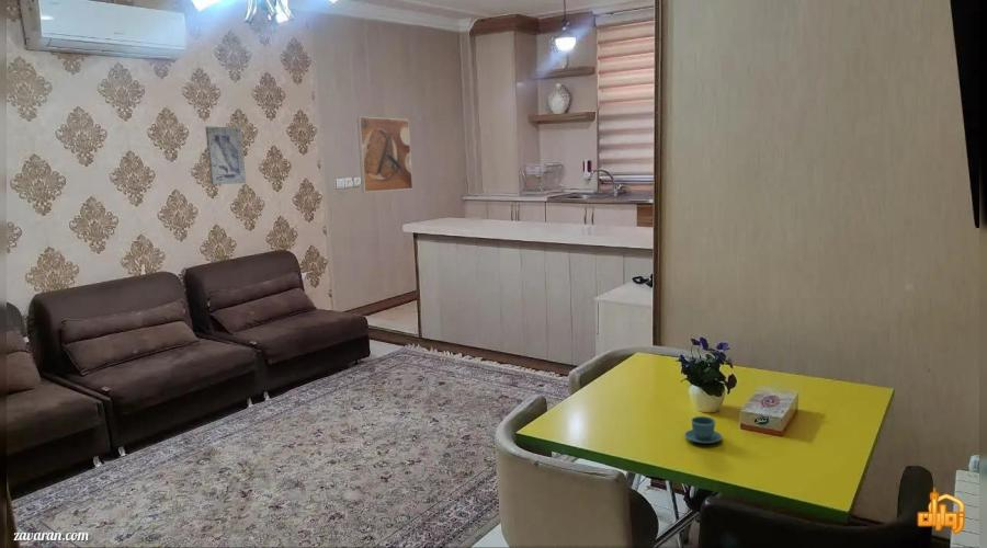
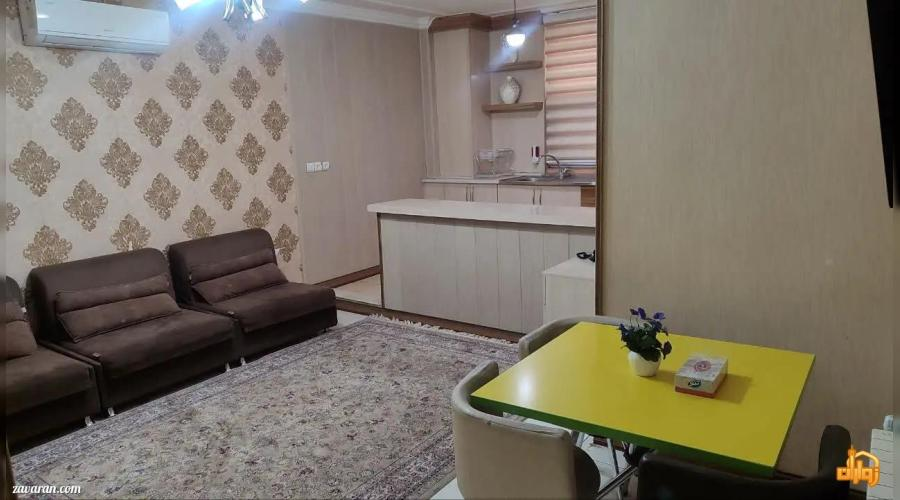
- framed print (386, 155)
- wall art (226, 156)
- teacup (703, 430)
